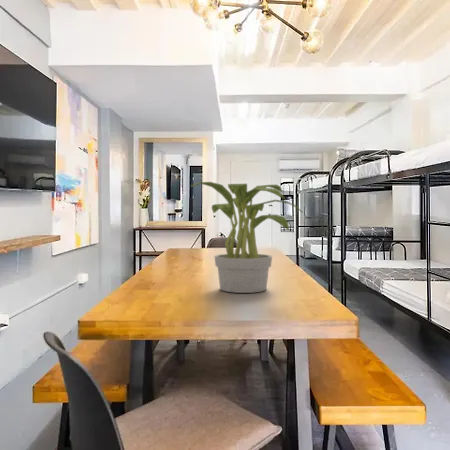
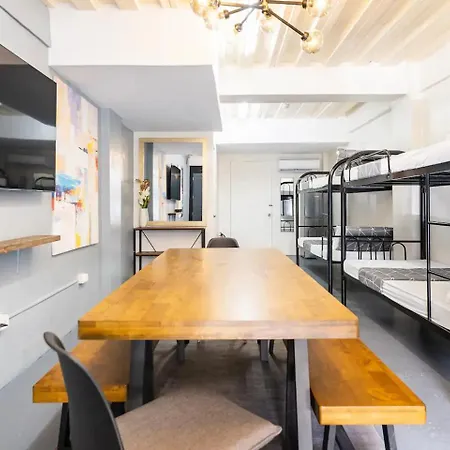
- potted plant (243, 236)
